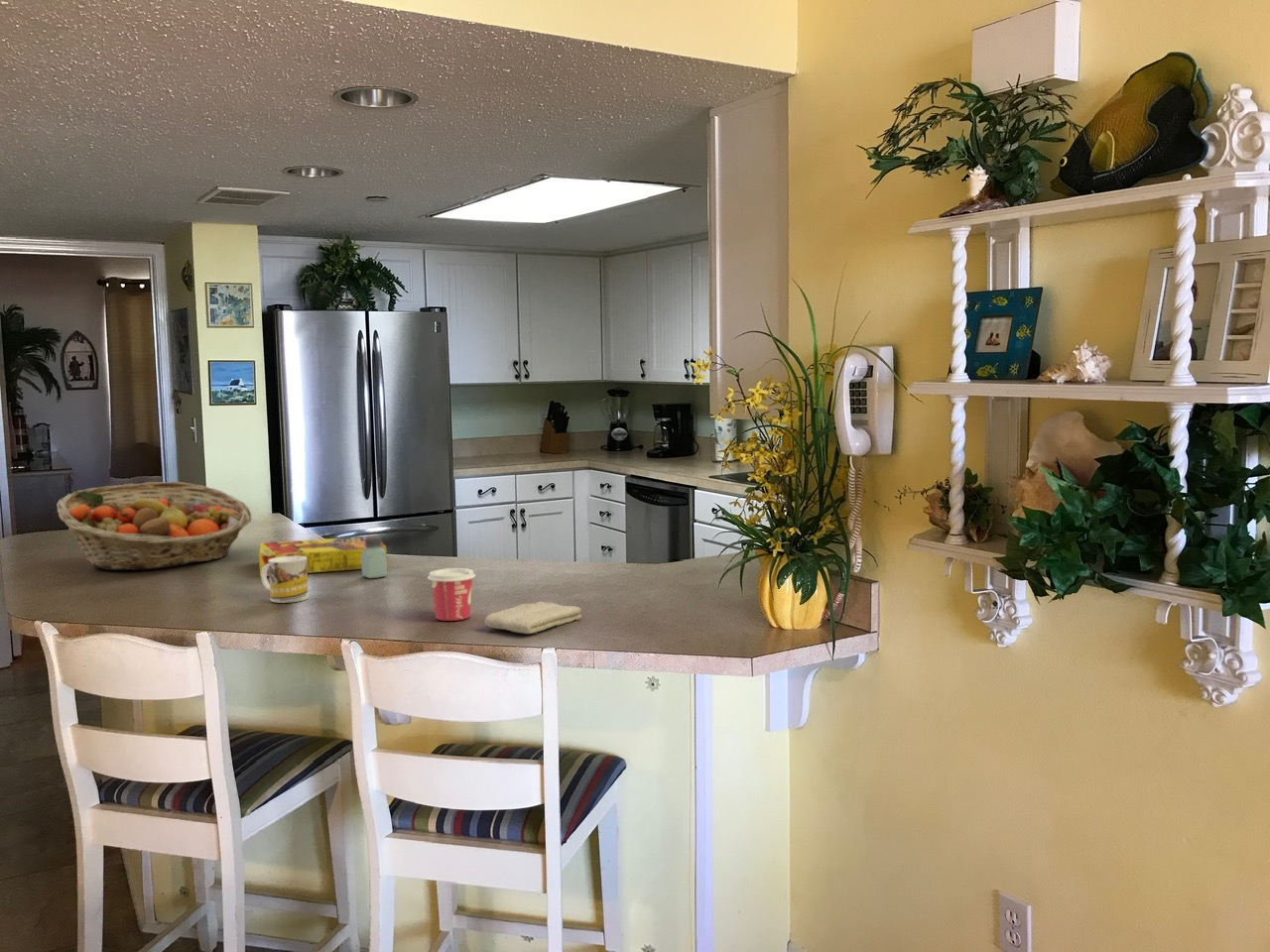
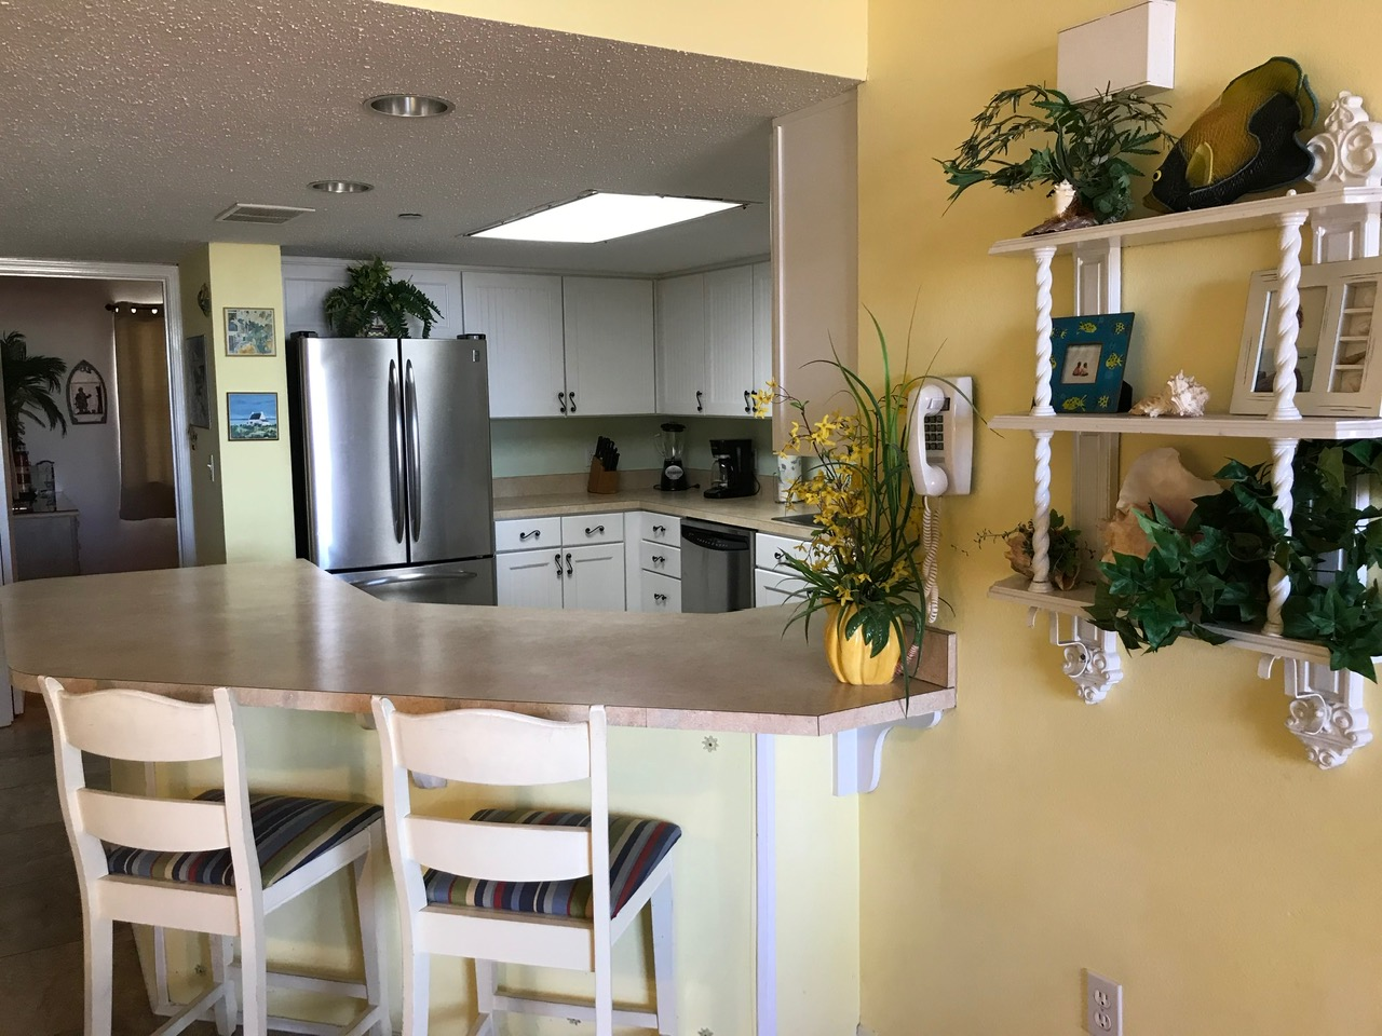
- mug (283, 578)
- washcloth (535, 616)
- cup (451, 594)
- saltshaker (373, 556)
- fruit basket (158, 523)
- cereal box (322, 554)
